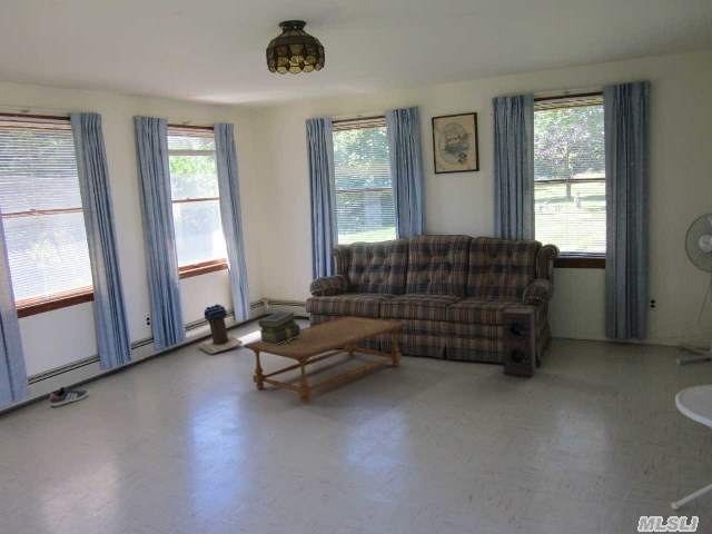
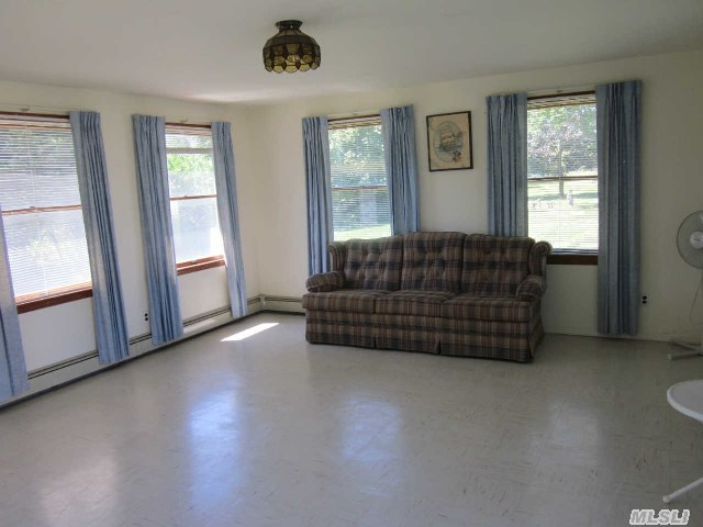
- sneaker (69, 393)
- stack of books (278, 327)
- coffee table (329, 355)
- speaker (517, 343)
- backpack (217, 326)
